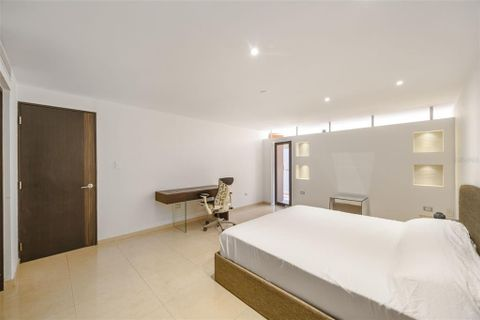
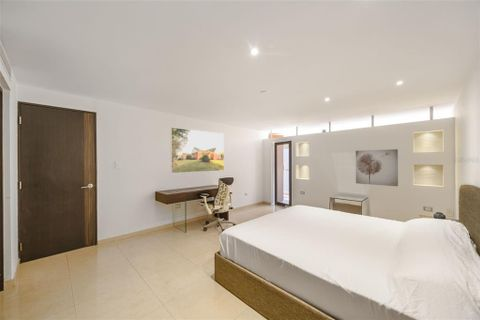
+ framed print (200, 151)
+ wall art (375, 167)
